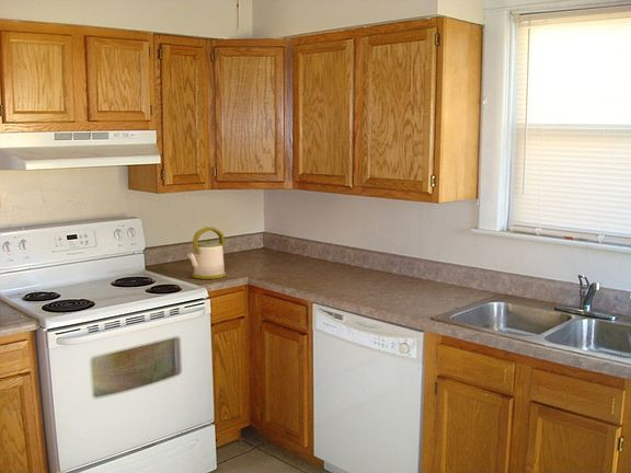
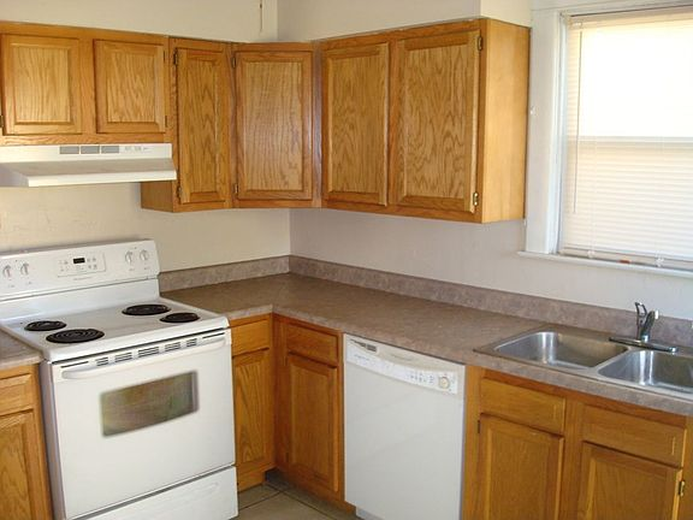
- kettle (206, 251)
